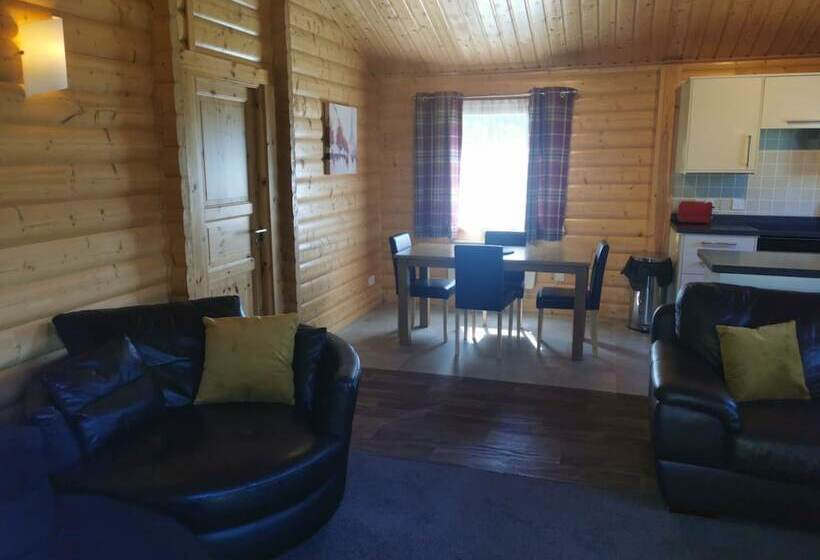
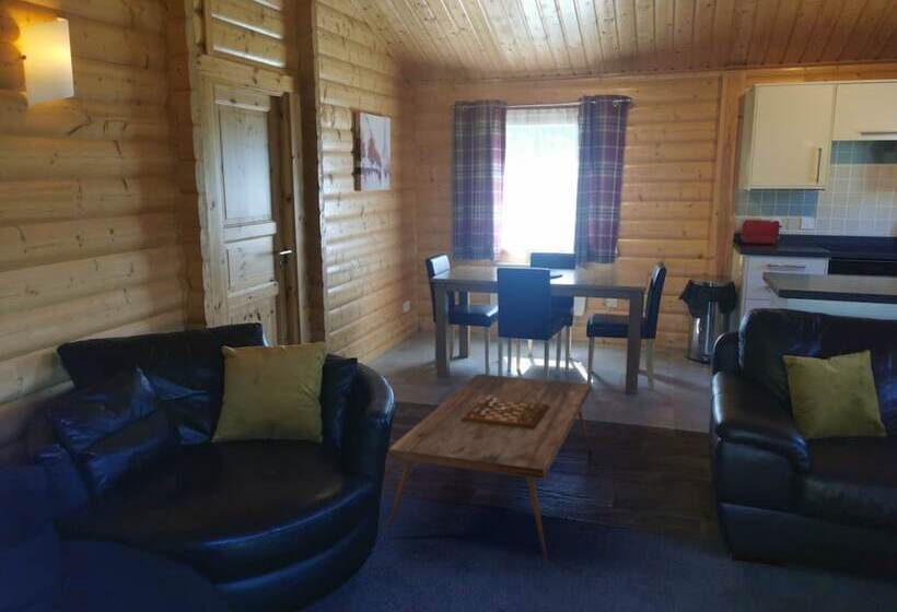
+ coffee table (503, 445)
